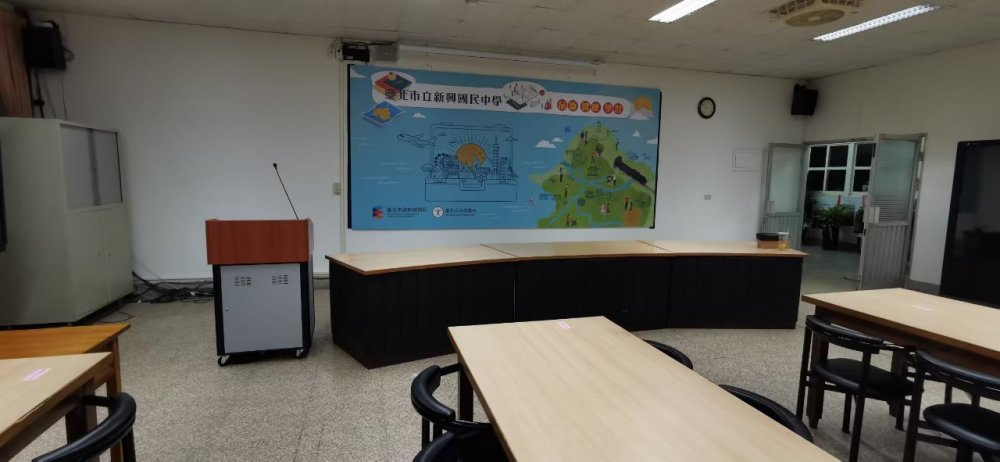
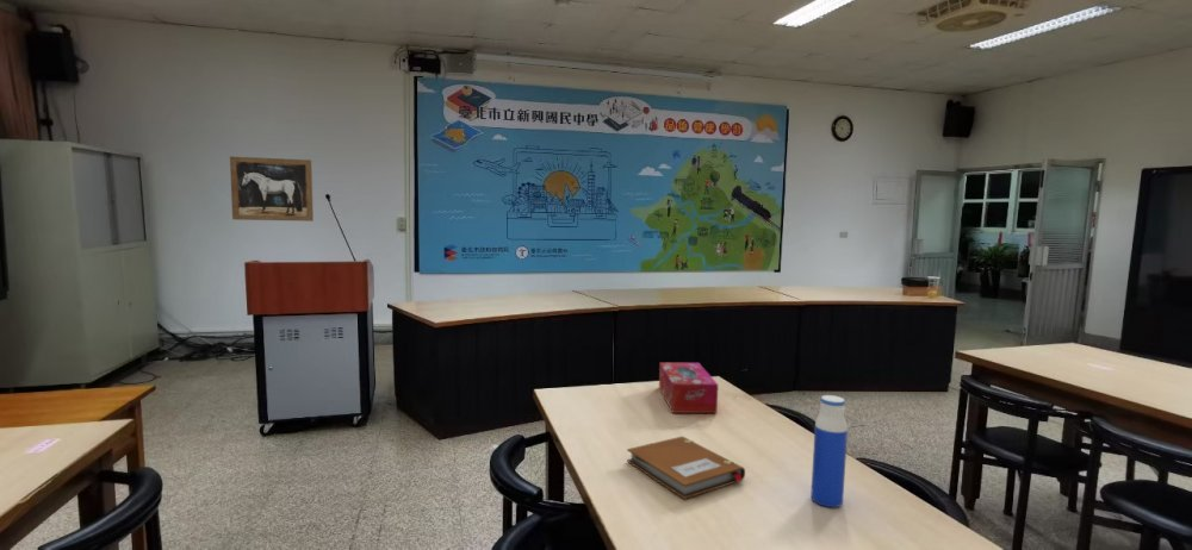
+ wall art (272, 189)
+ tissue box (685, 386)
+ notebook (685, 464)
+ water bottle (830, 449)
